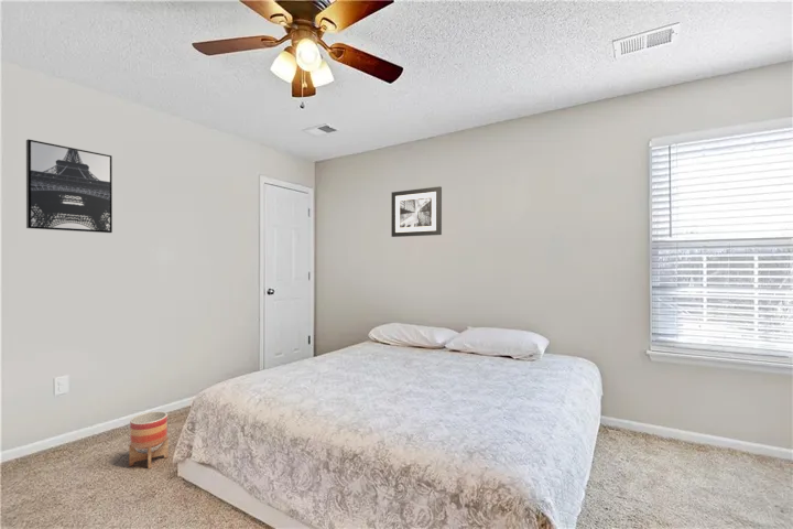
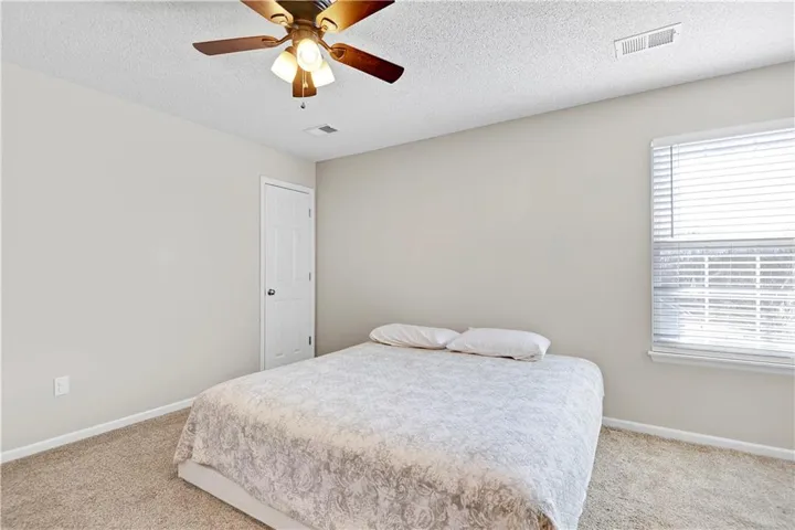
- wall art (415, 213)
- wall art (72, 190)
- planter (149, 439)
